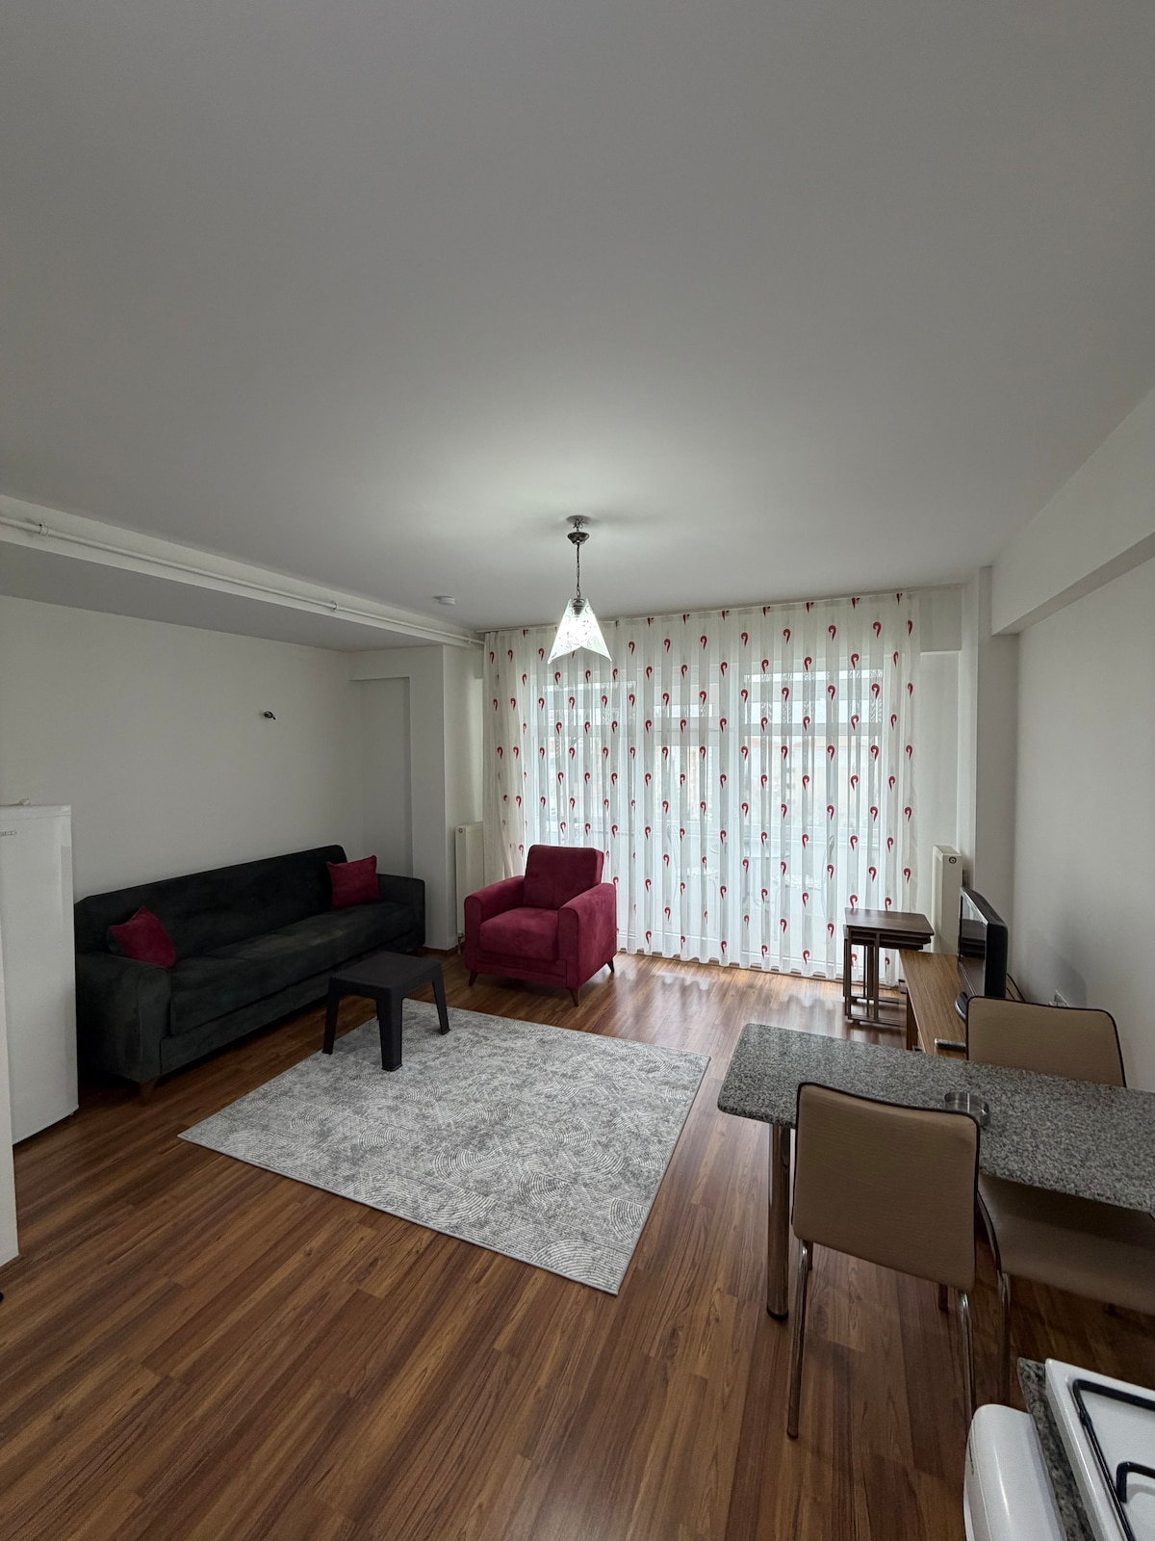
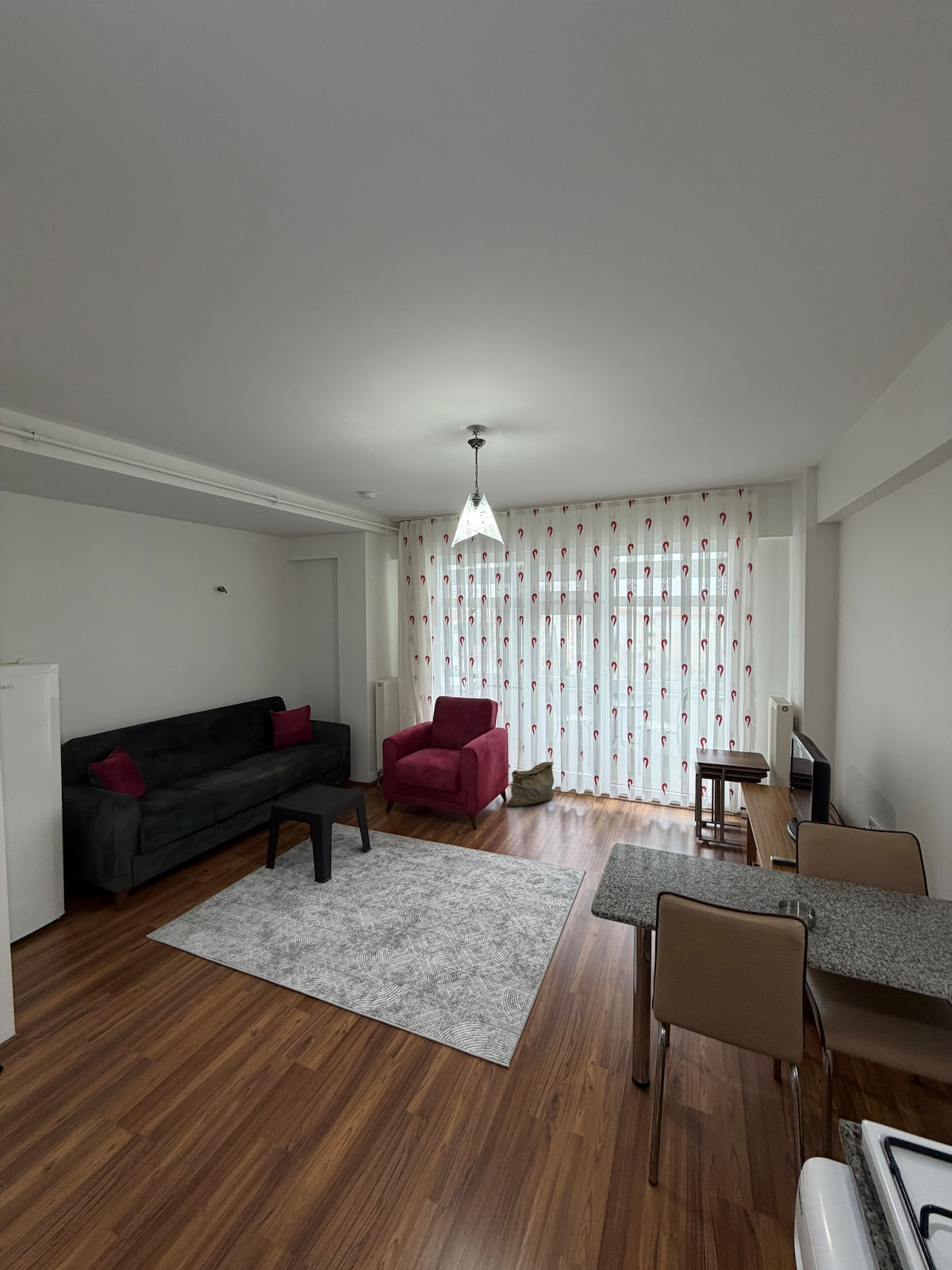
+ bag (532, 783)
